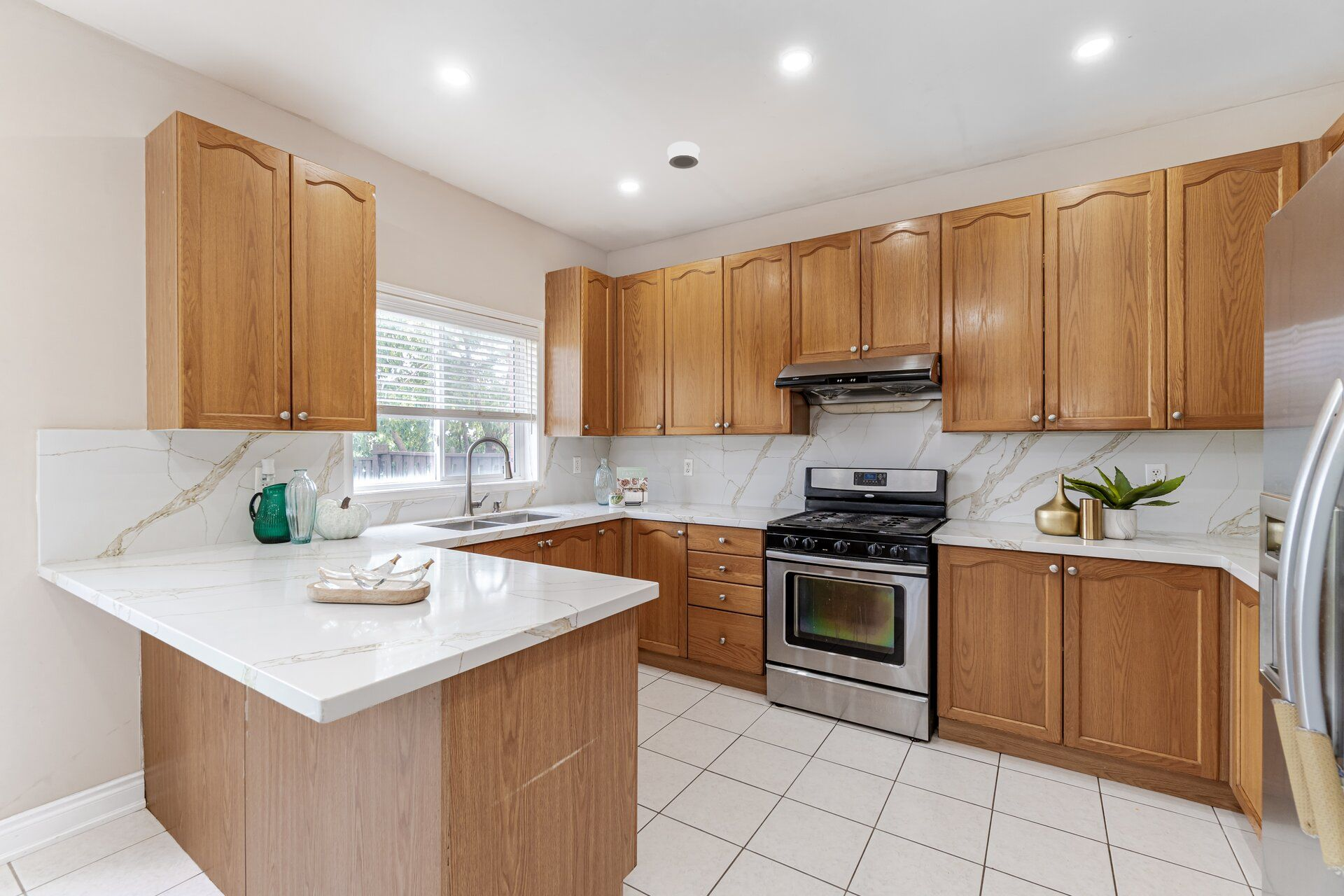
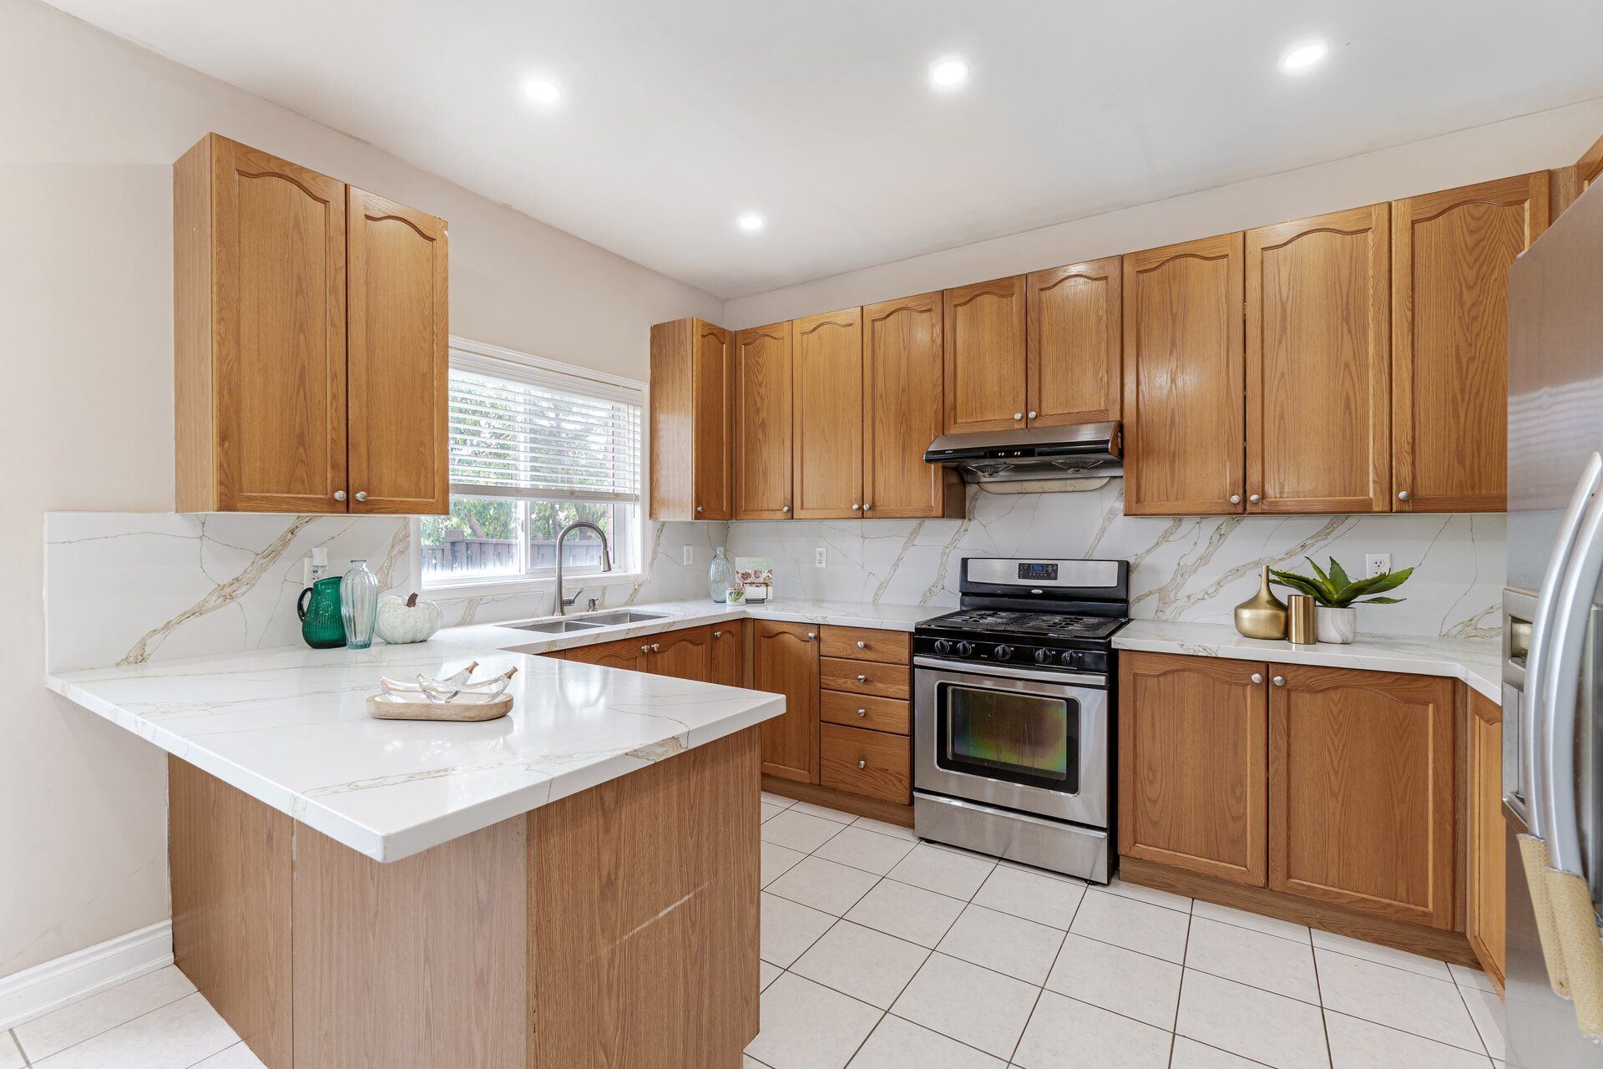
- smoke detector (683, 153)
